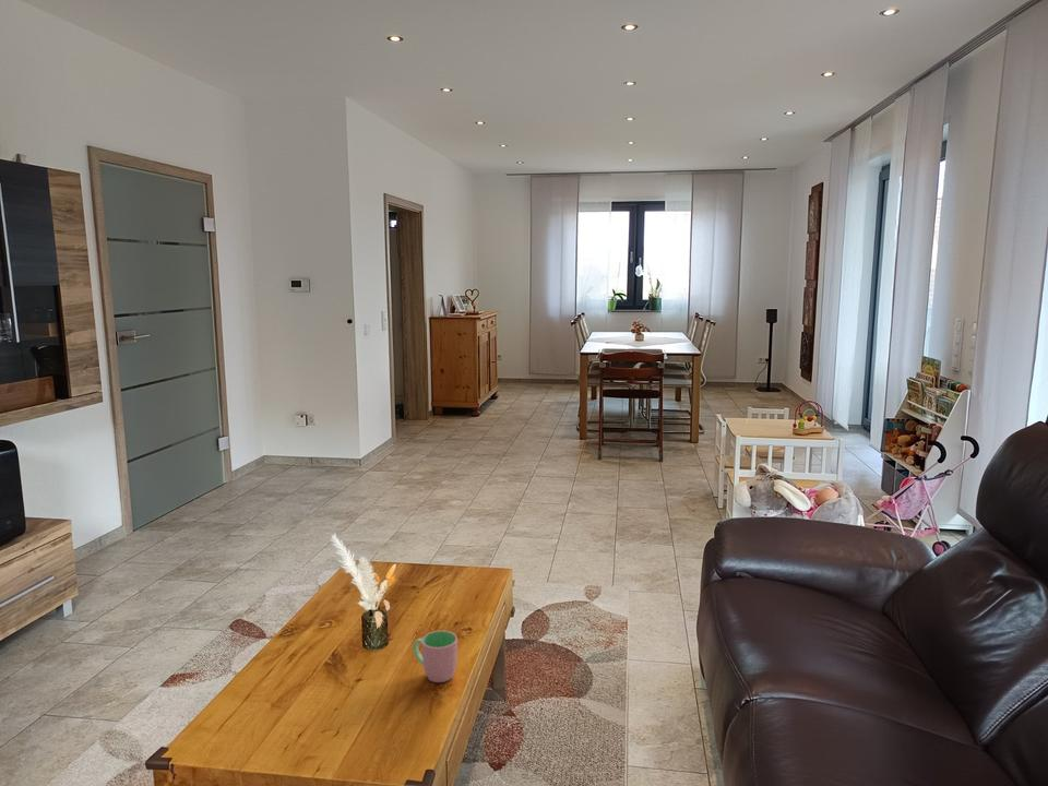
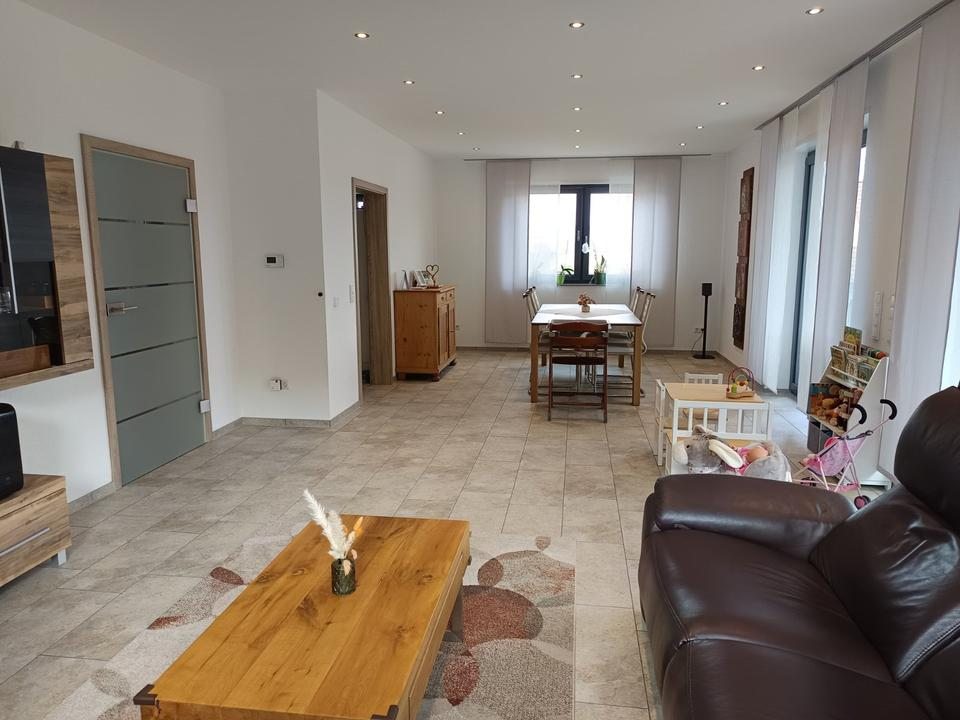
- cup (434, 656)
